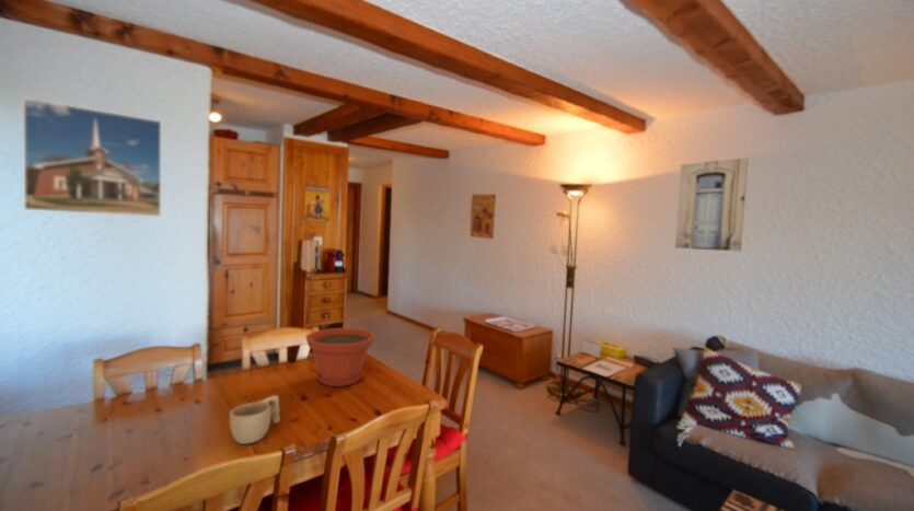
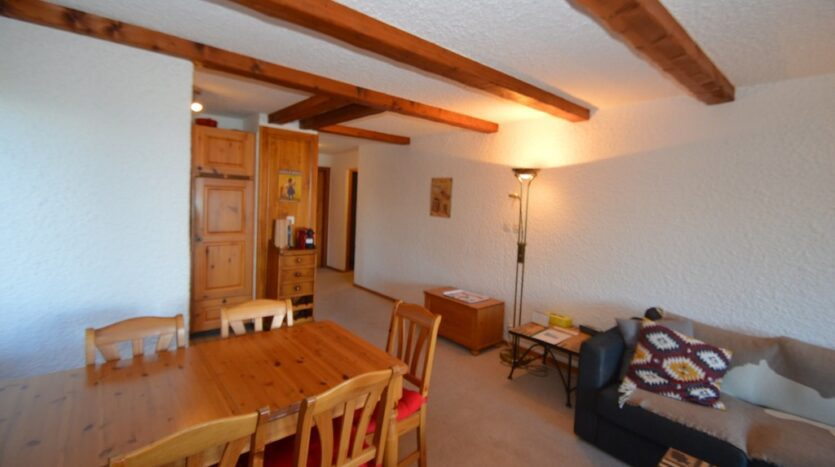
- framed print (97, 162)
- wall art (709, 206)
- plant pot (340, 358)
- cup (257, 419)
